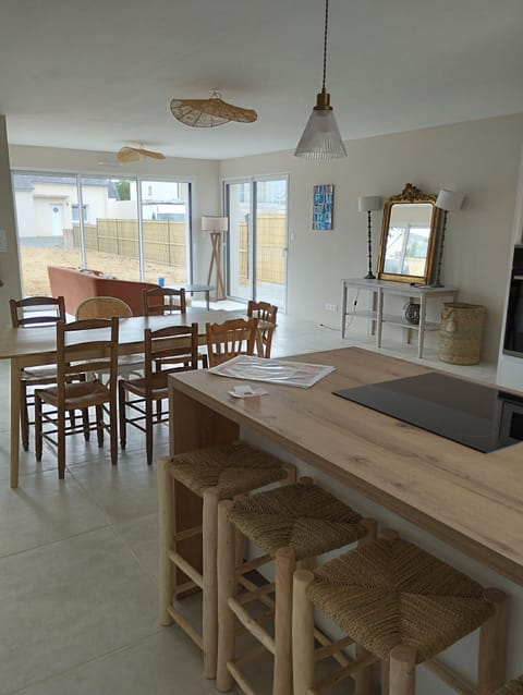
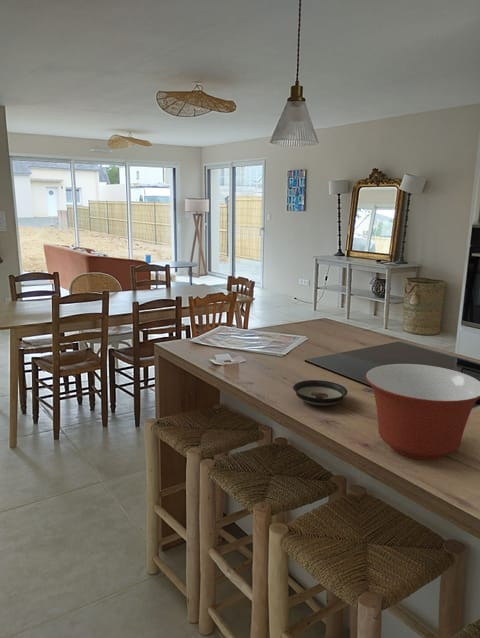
+ mixing bowl (420, 414)
+ saucer (319, 395)
